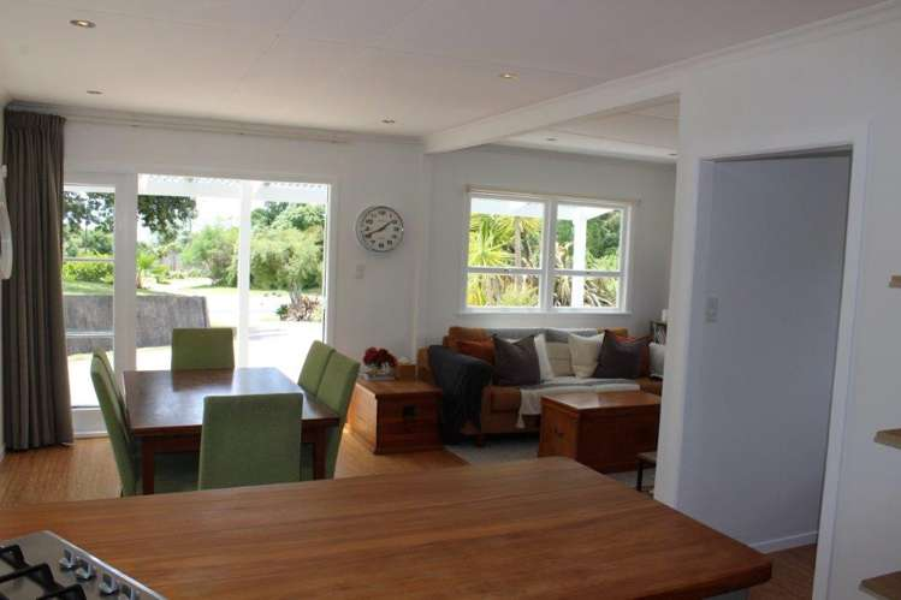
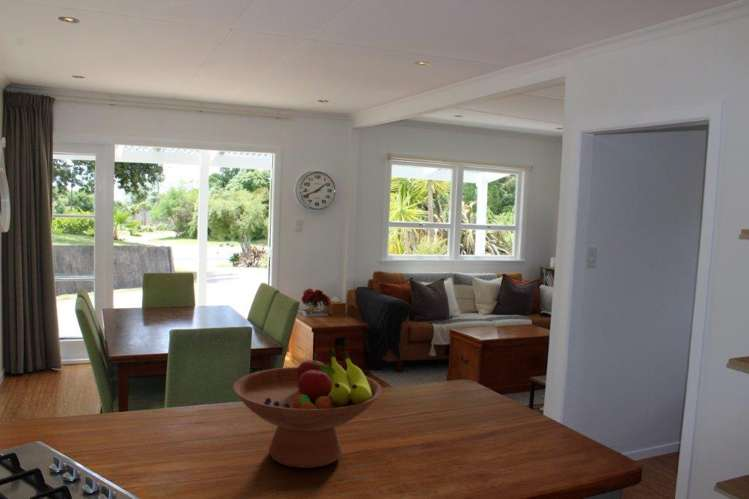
+ fruit bowl (307, 406)
